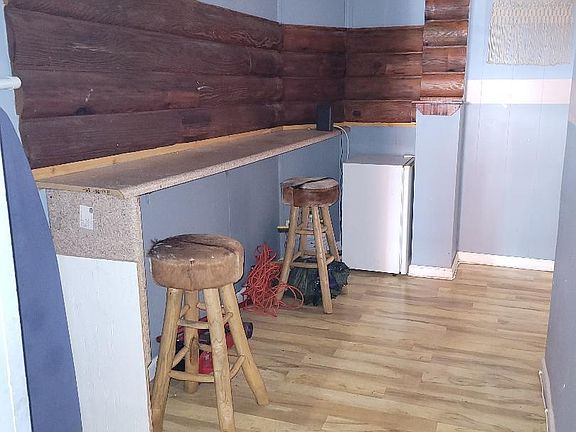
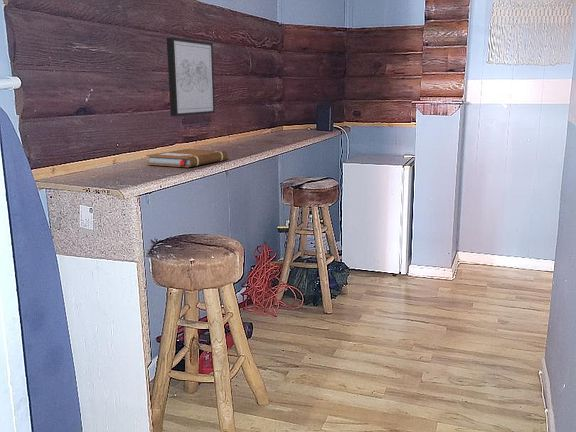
+ wall art (192, 77)
+ notebook (187, 157)
